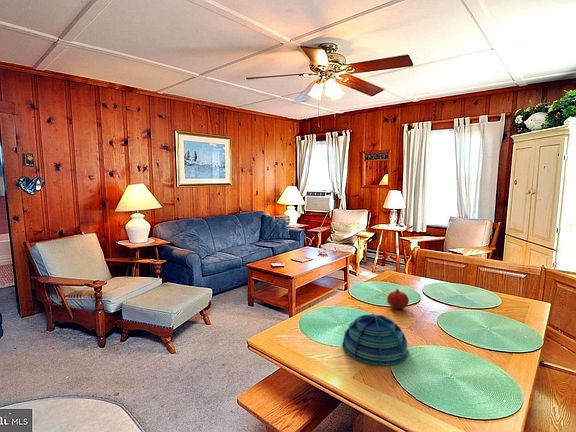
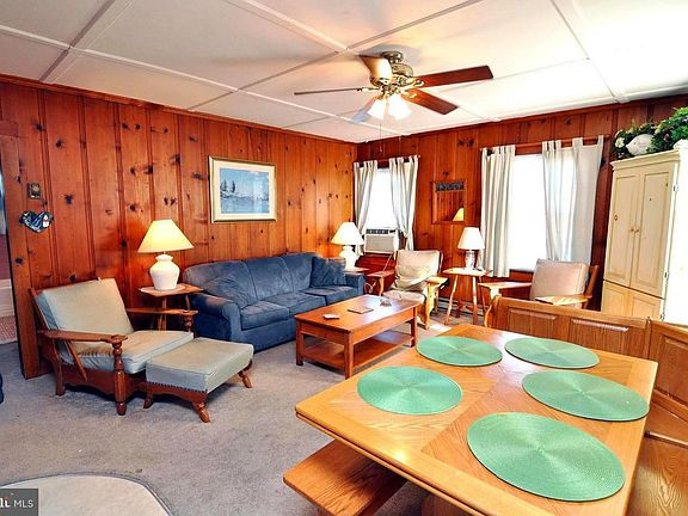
- decorative bowl (375, 332)
- fruit (397, 298)
